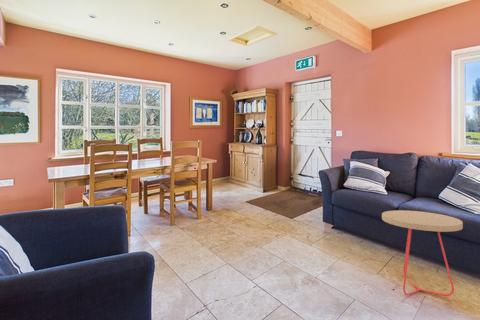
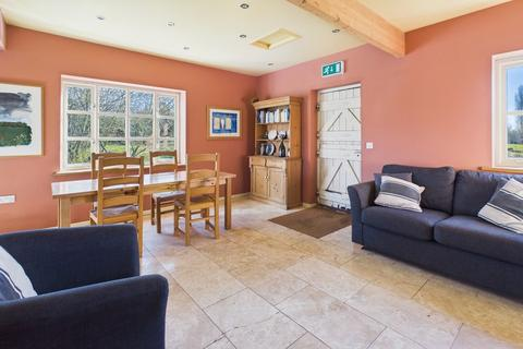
- side table (408, 253)
